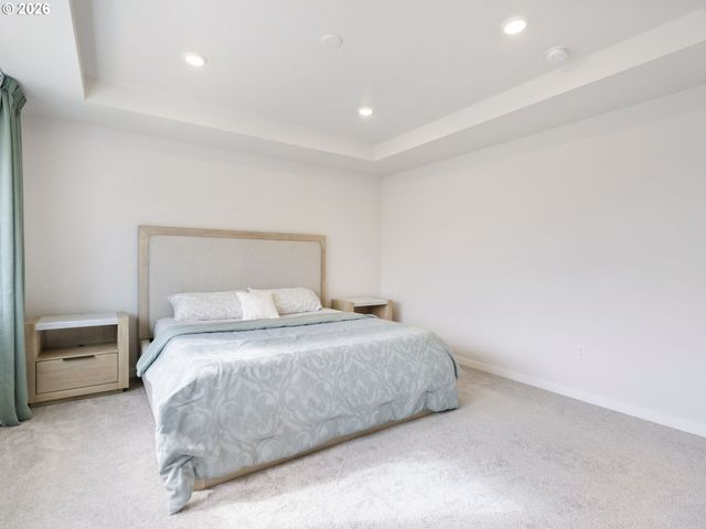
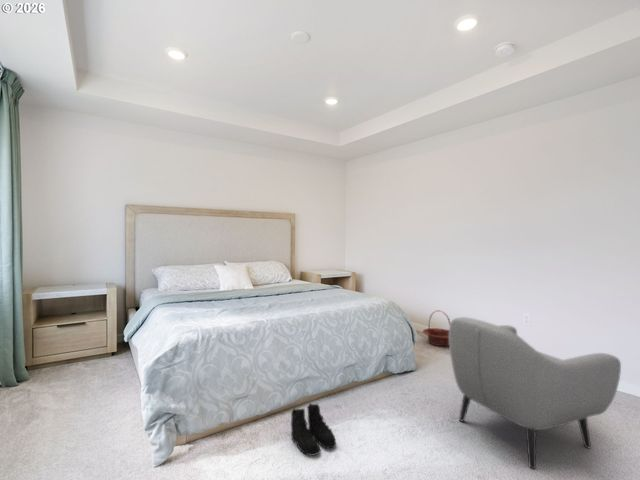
+ boots (312, 425)
+ basket (437, 328)
+ armchair (525, 374)
